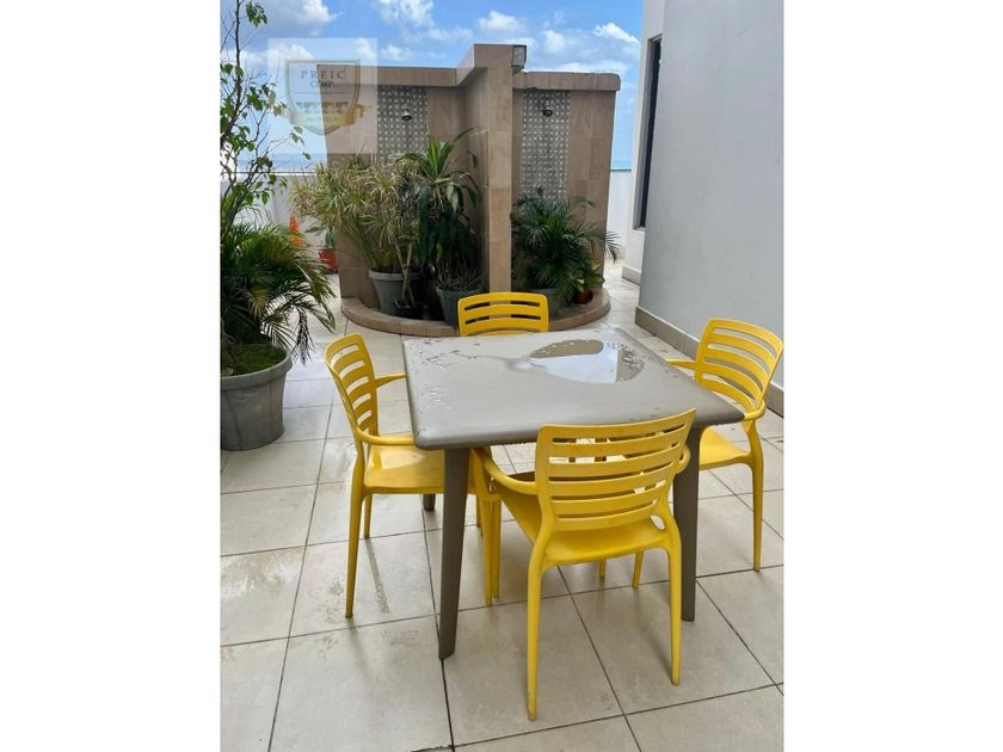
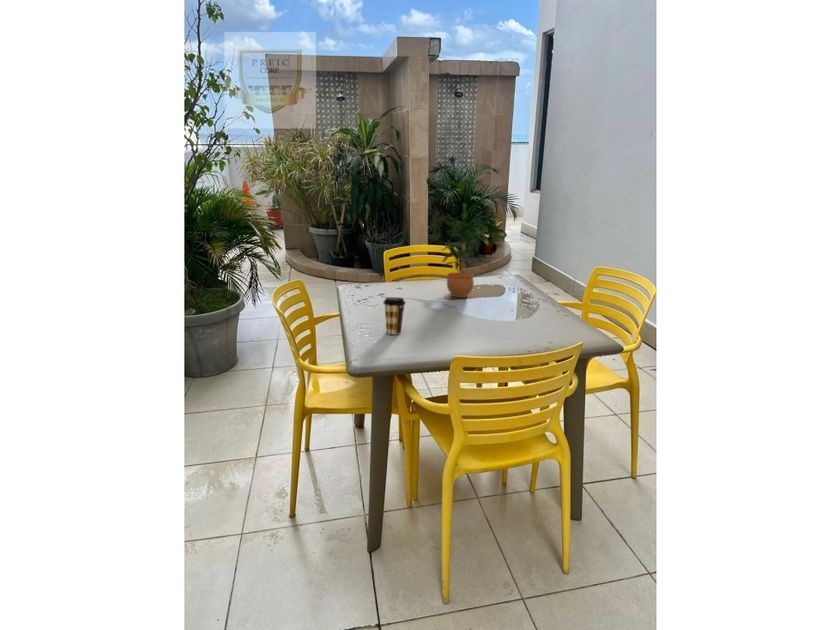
+ coffee cup (394, 315)
+ potted plant (464, 250)
